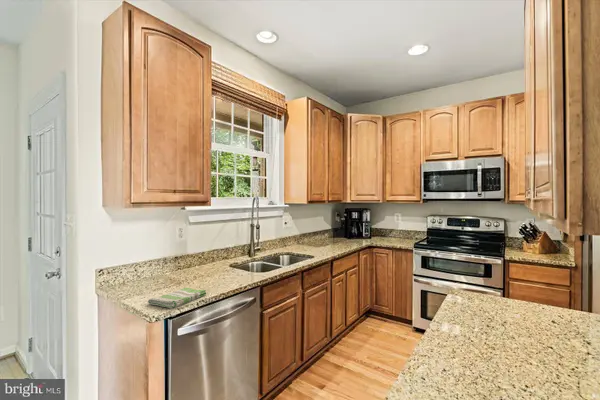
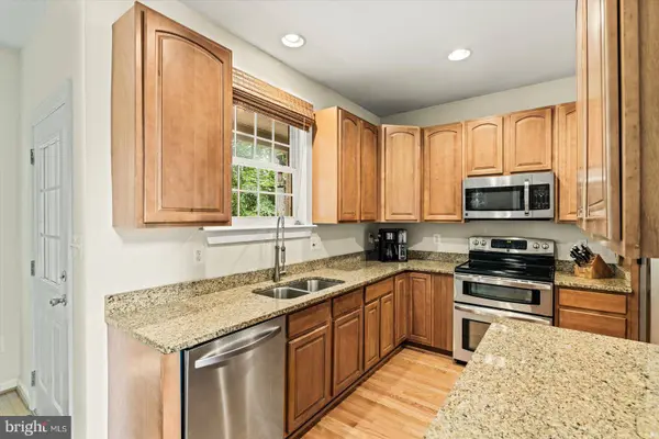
- dish towel (178, 295)
